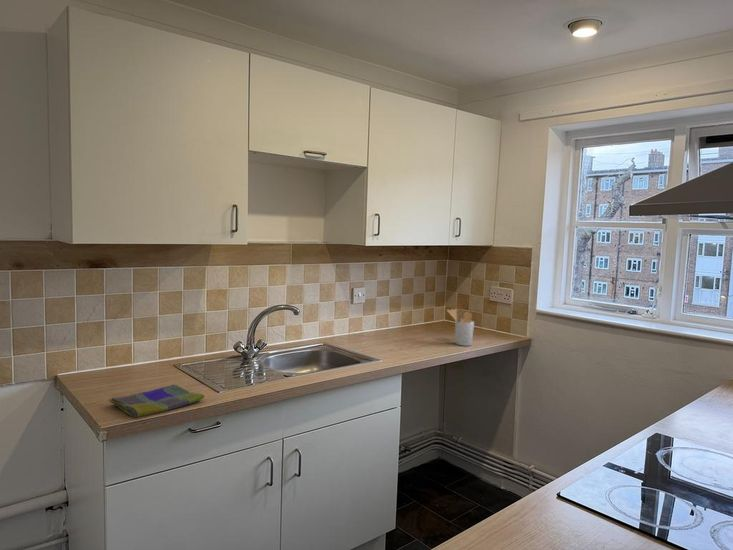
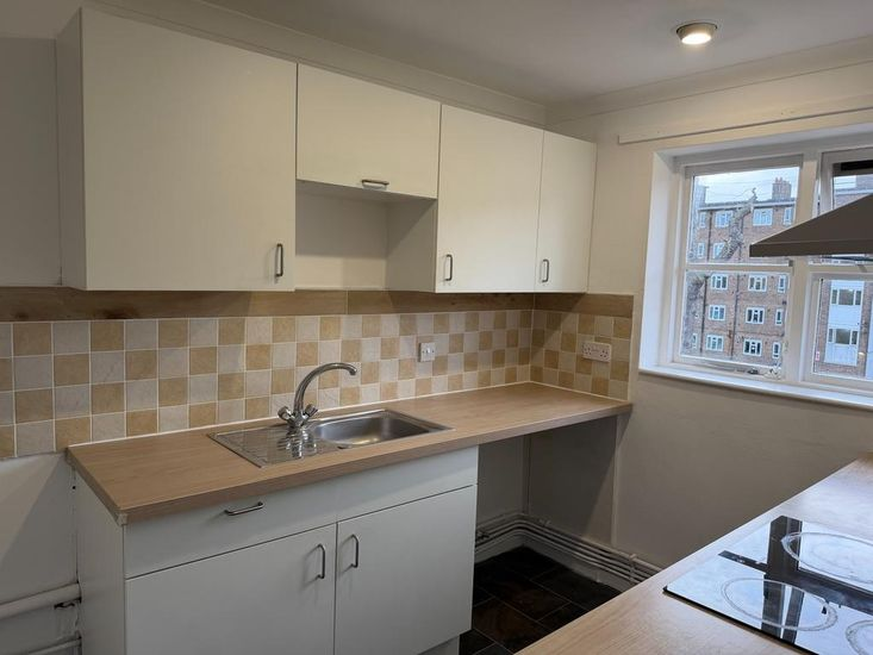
- dish towel (157, 399)
- utensil holder (460, 326)
